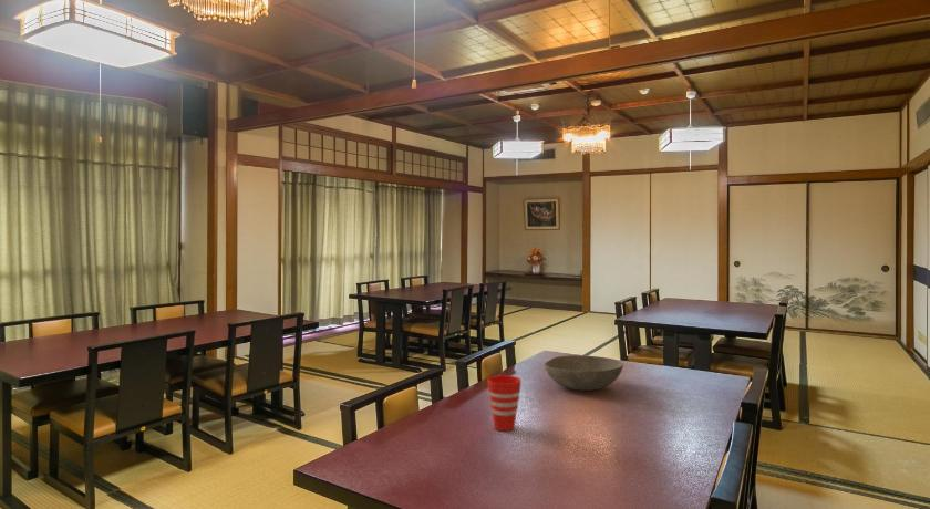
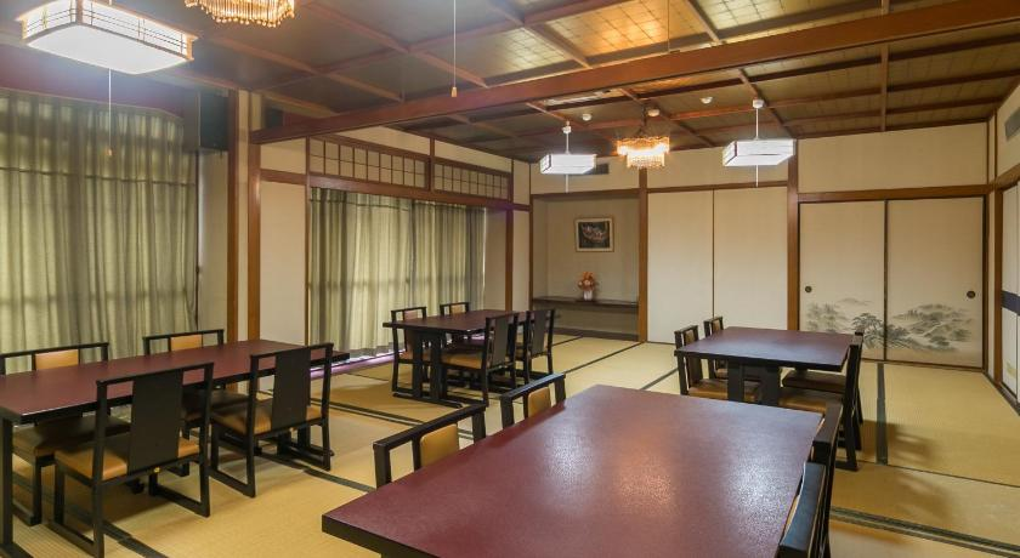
- bowl (582, 374)
- cup (504, 403)
